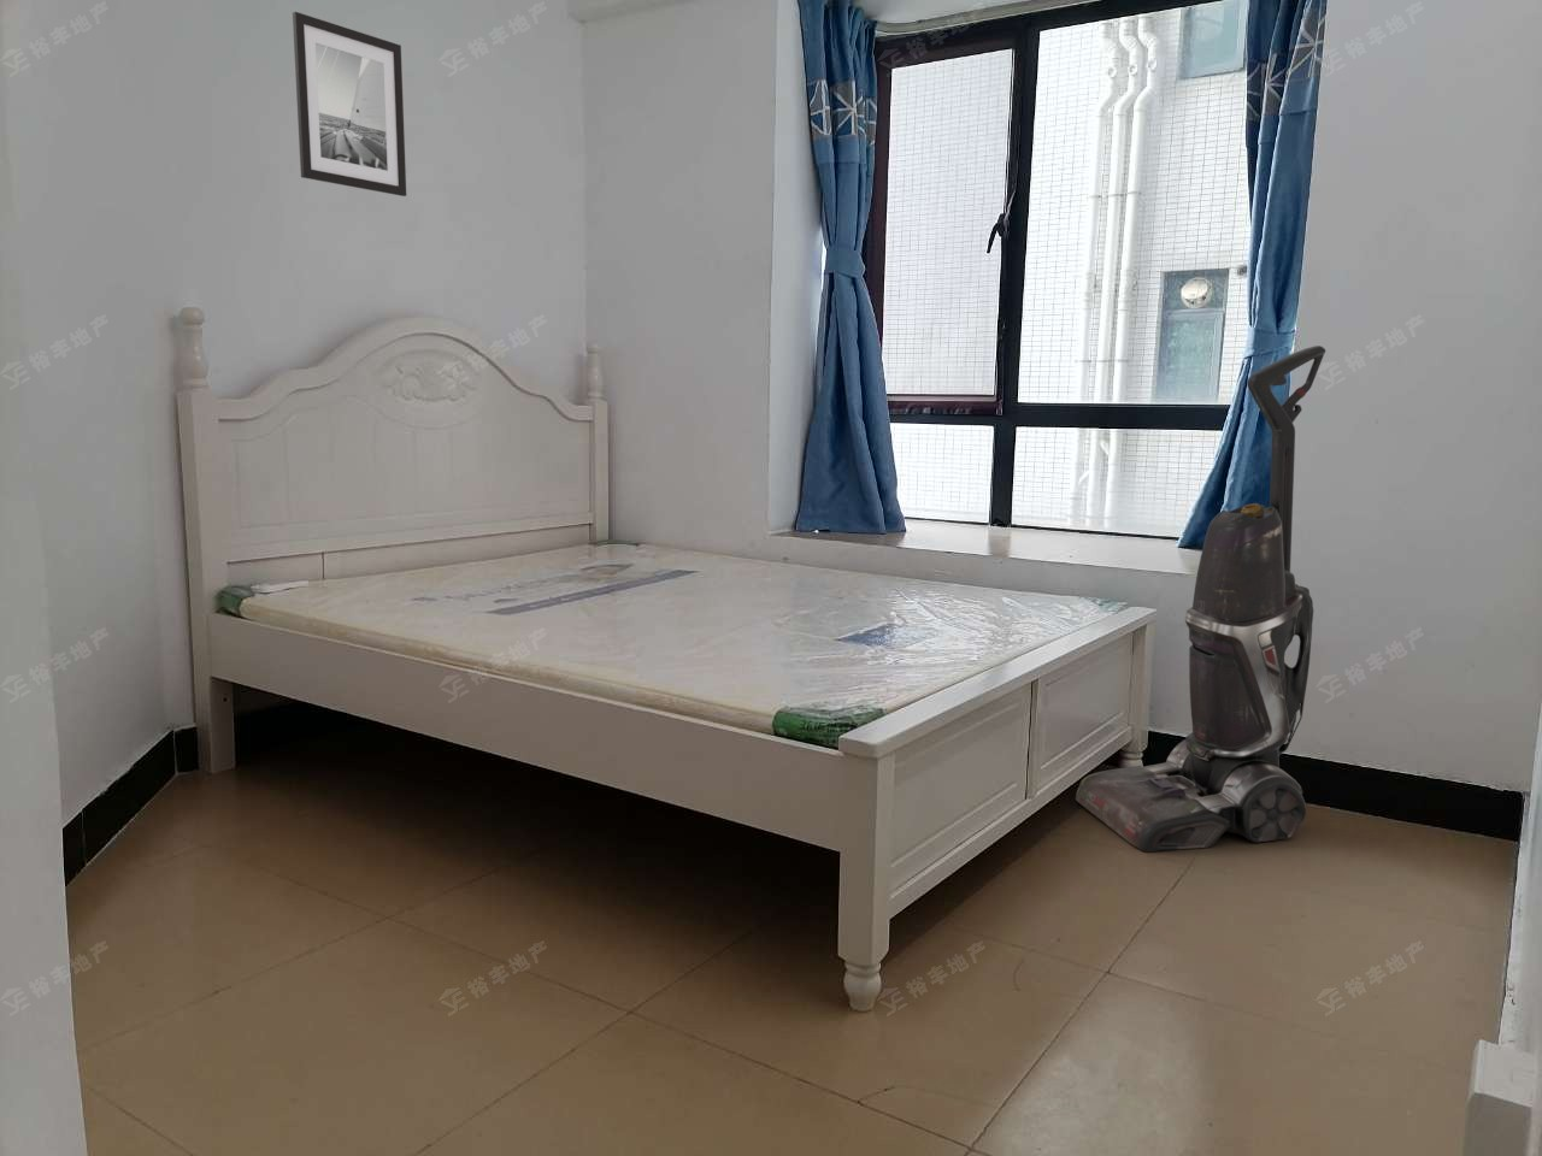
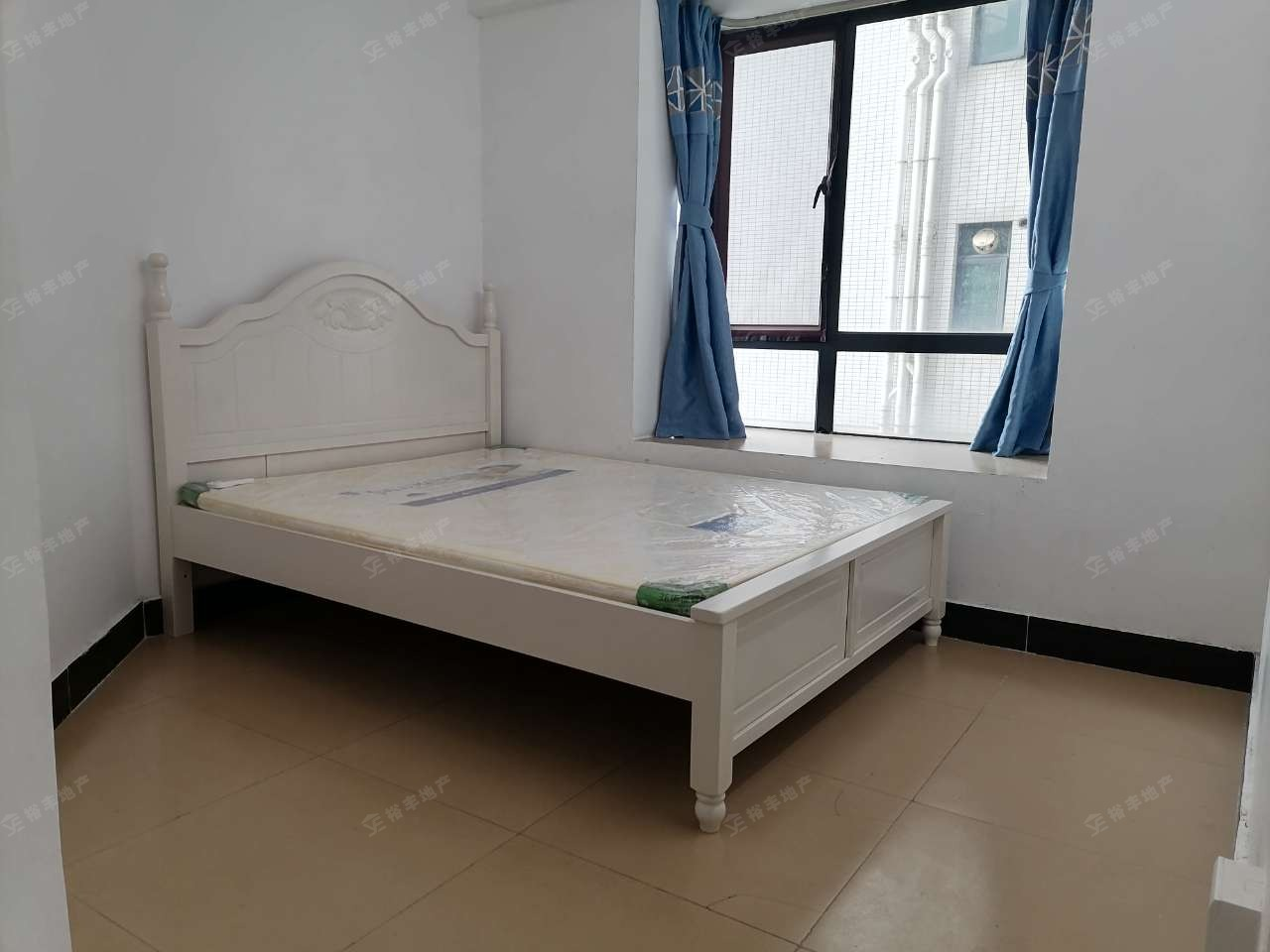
- wall art (352, 108)
- vacuum cleaner (1213, 589)
